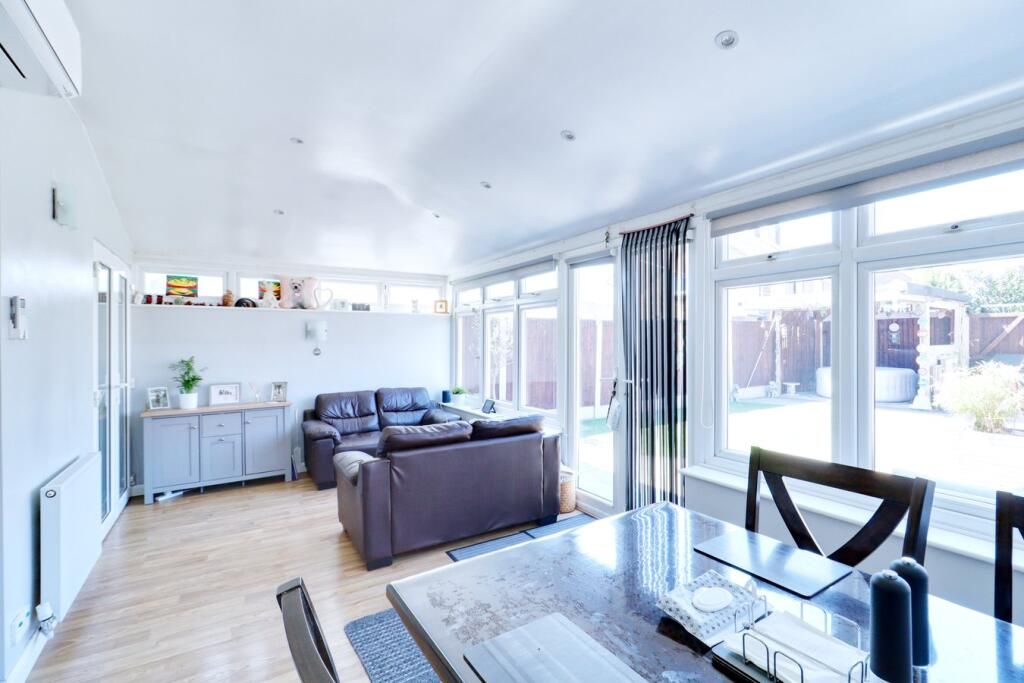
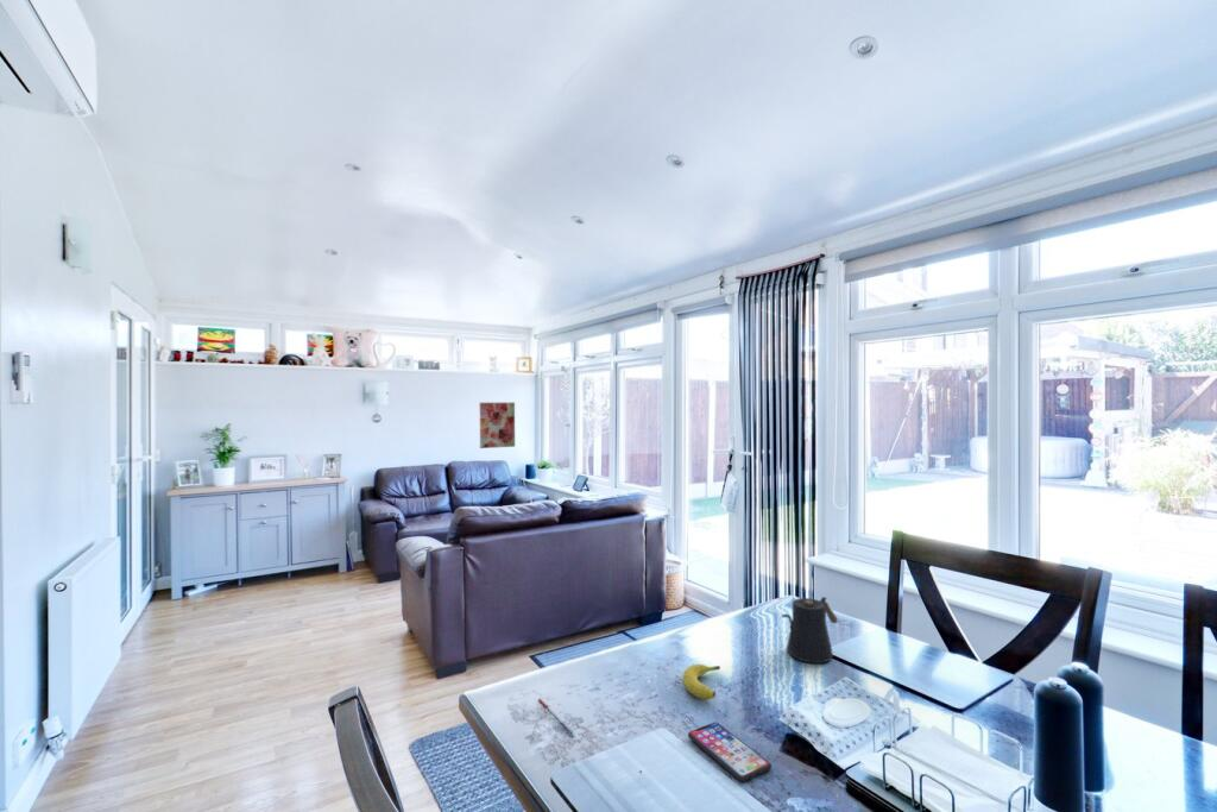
+ fruit (704, 673)
+ smartphone (727, 749)
+ wall art (497, 424)
+ pen (555, 716)
+ kettle (811, 627)
